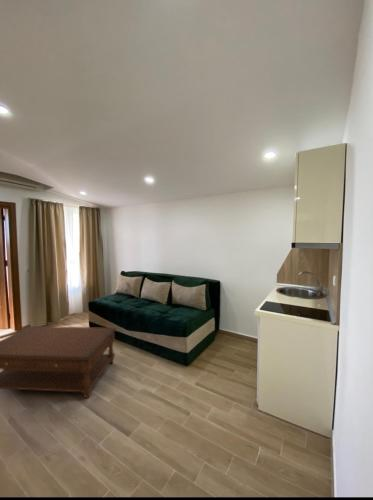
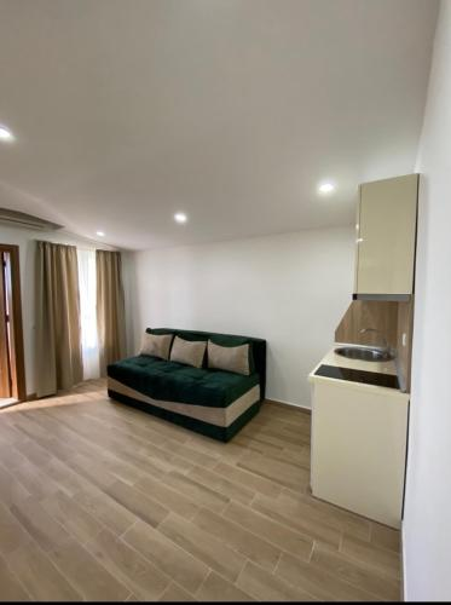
- coffee table (54, 357)
